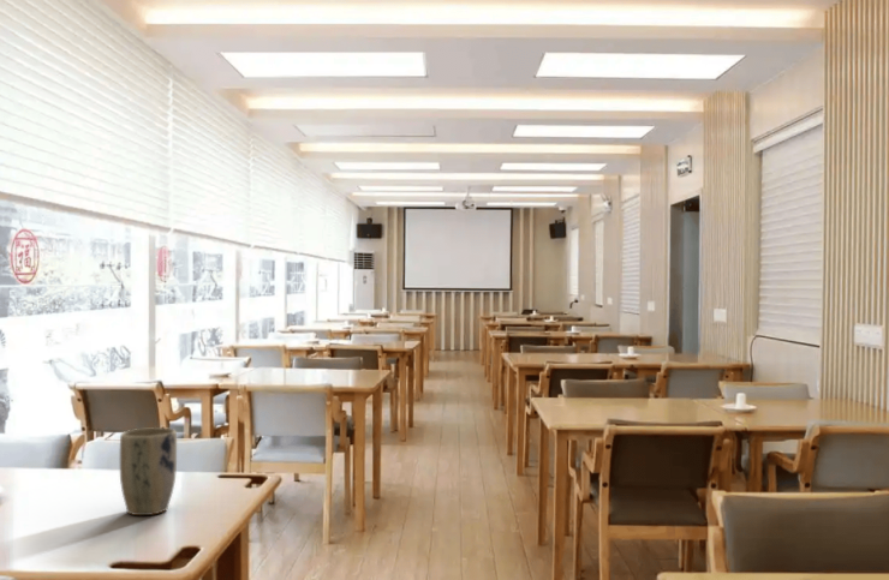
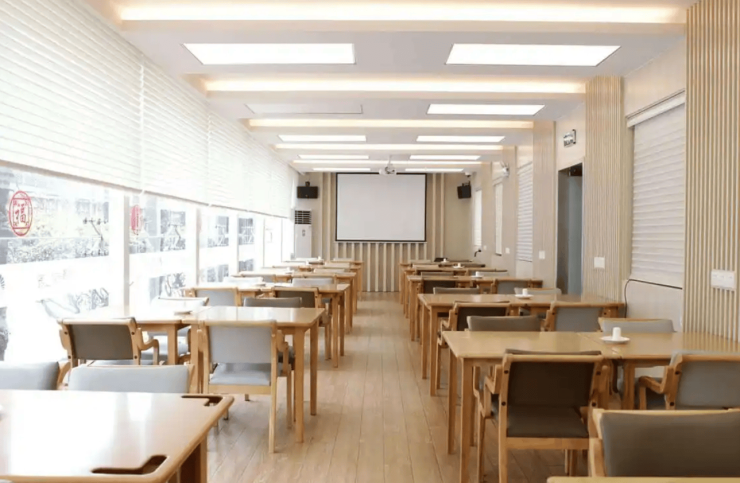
- plant pot (148, 471)
